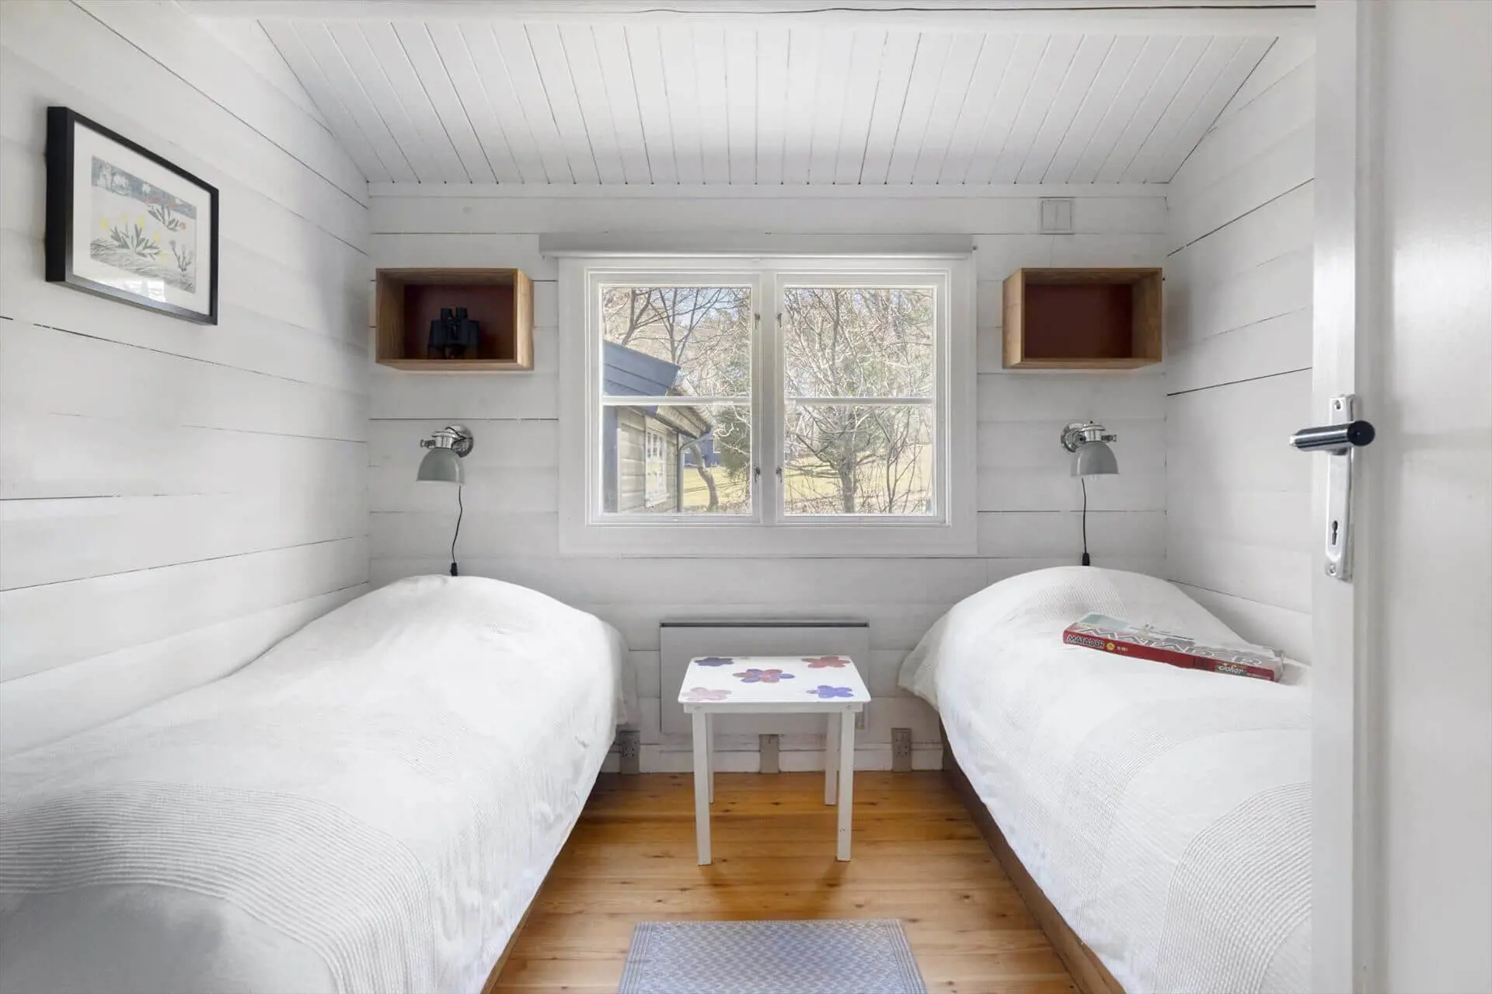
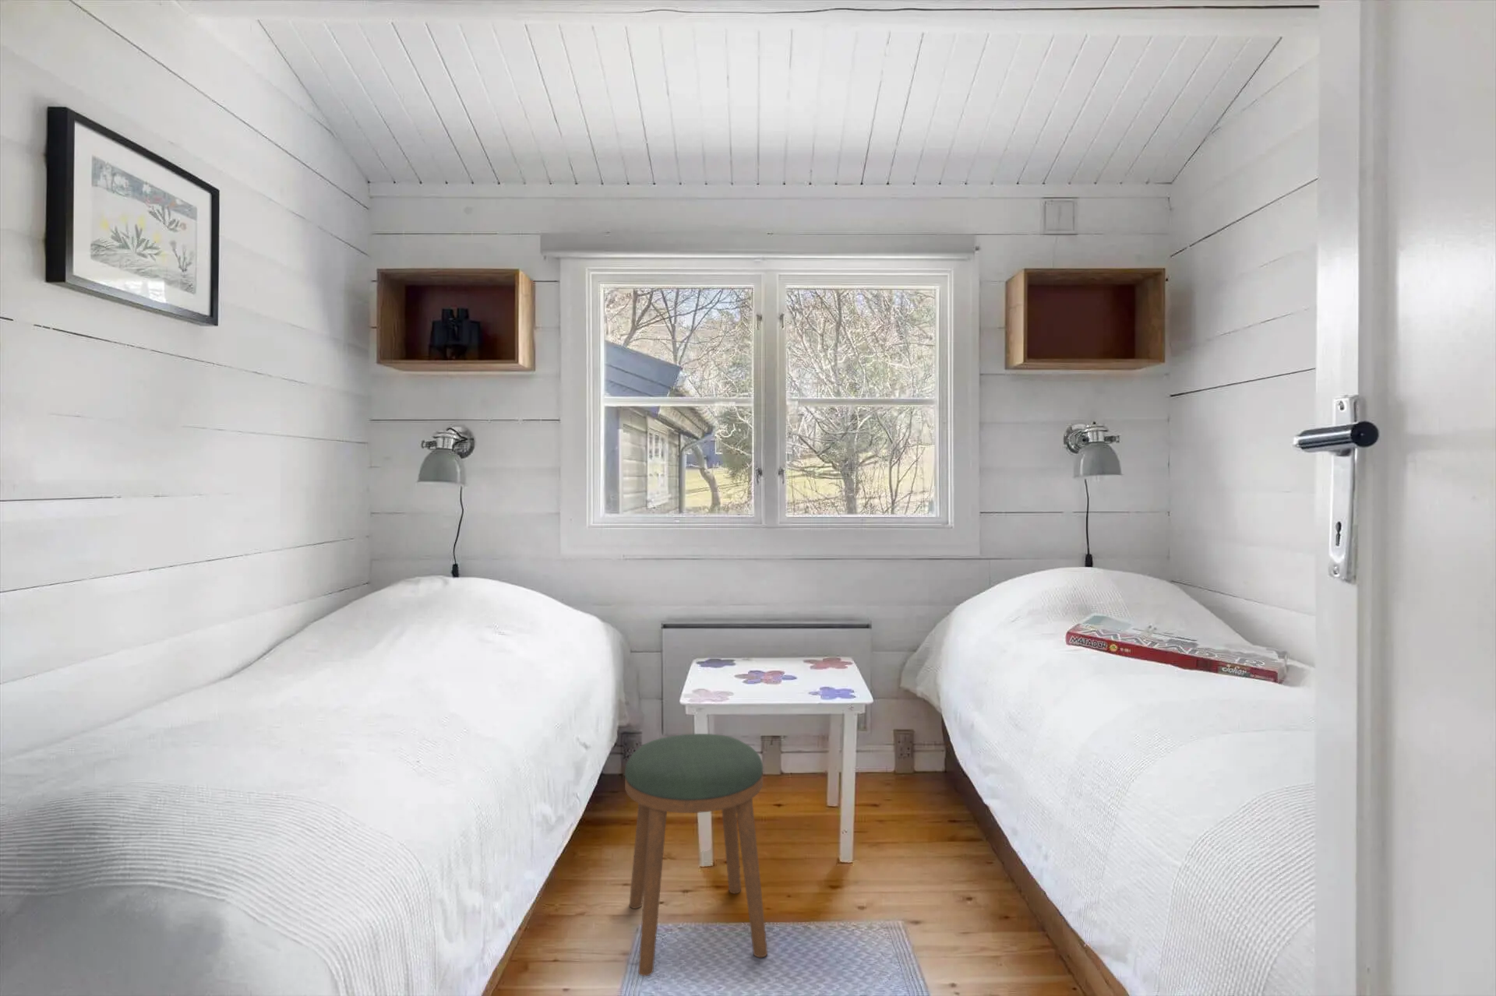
+ stool (694, 813)
